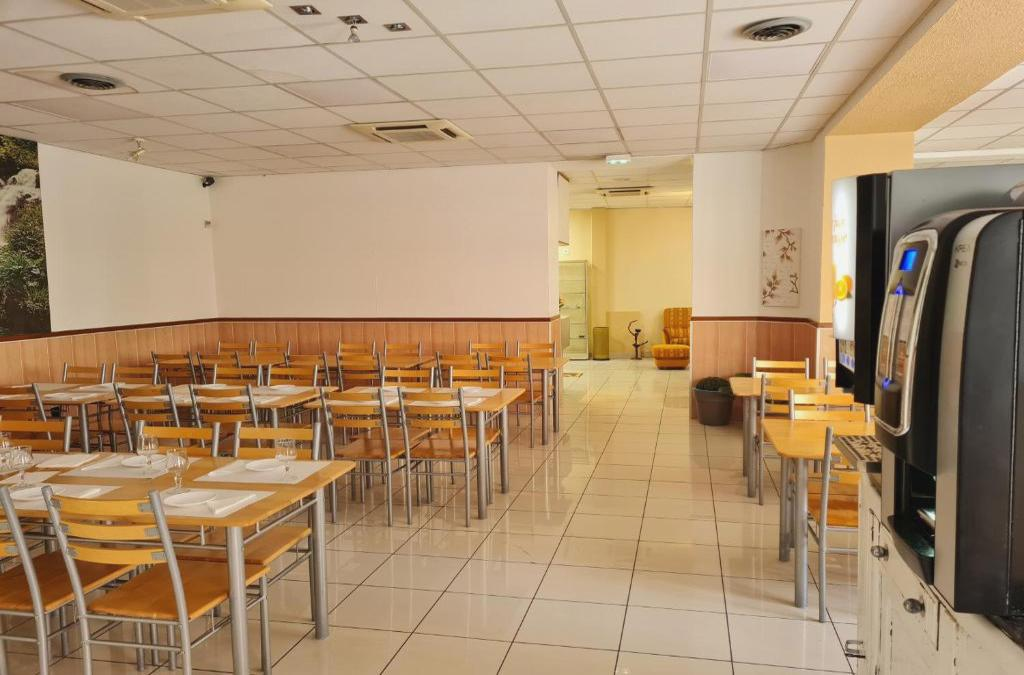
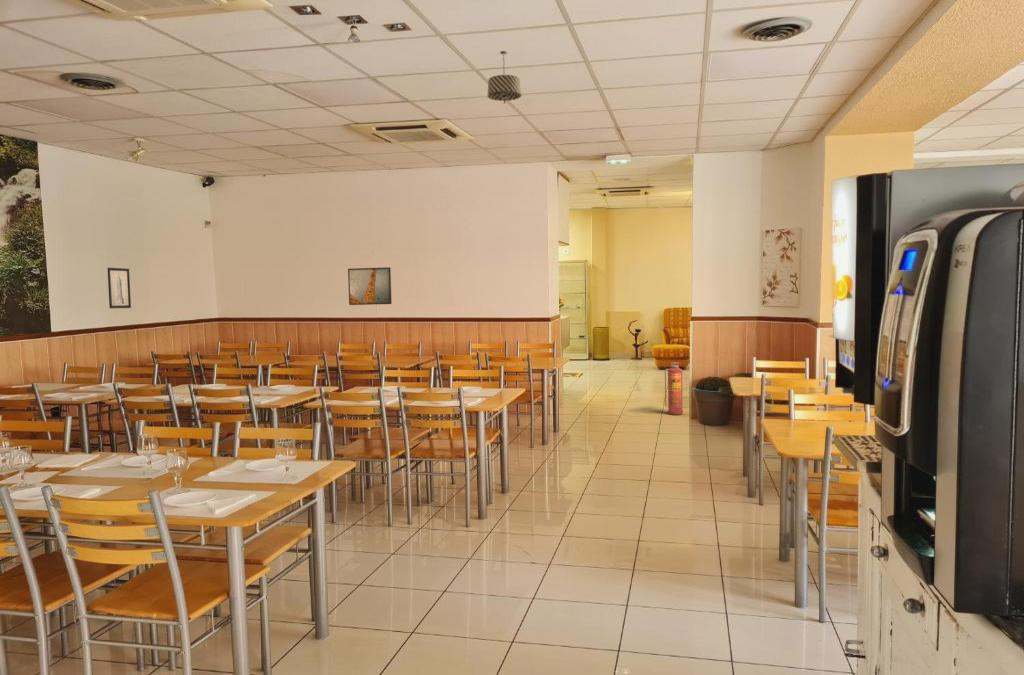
+ pendant light (504, 77)
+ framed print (369, 286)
+ fire extinguisher (674, 388)
+ wall art (119, 288)
